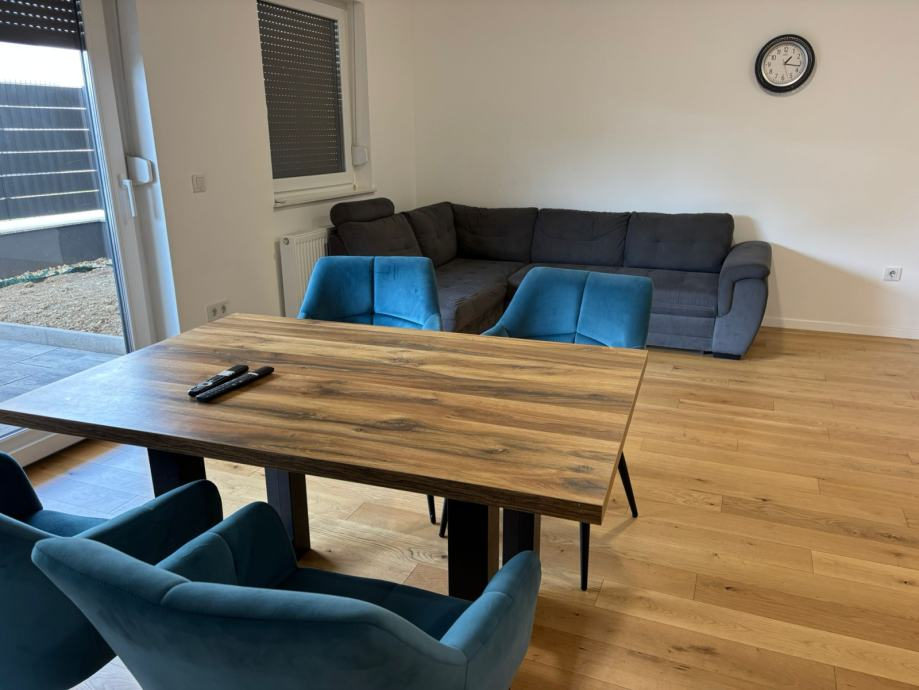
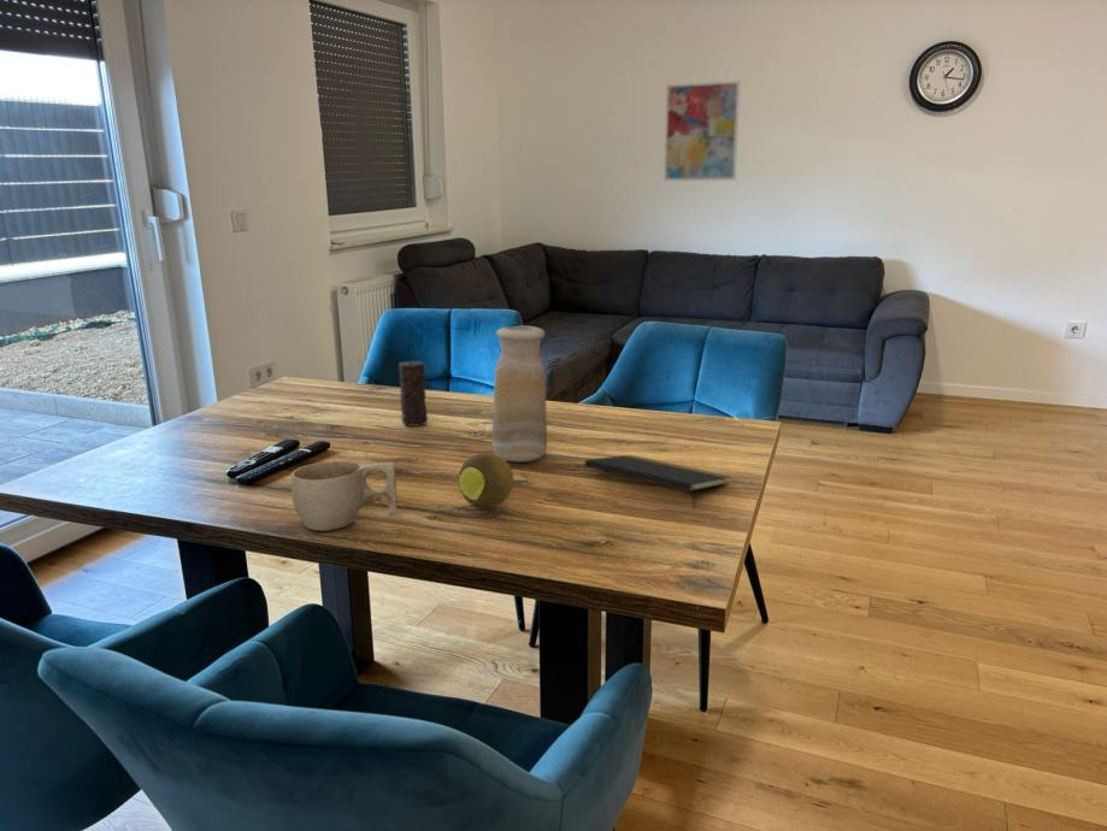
+ cup (345, 495)
+ fruit (485, 479)
+ wall art (701, 132)
+ notepad (656, 471)
+ vase (518, 394)
+ candle (413, 393)
